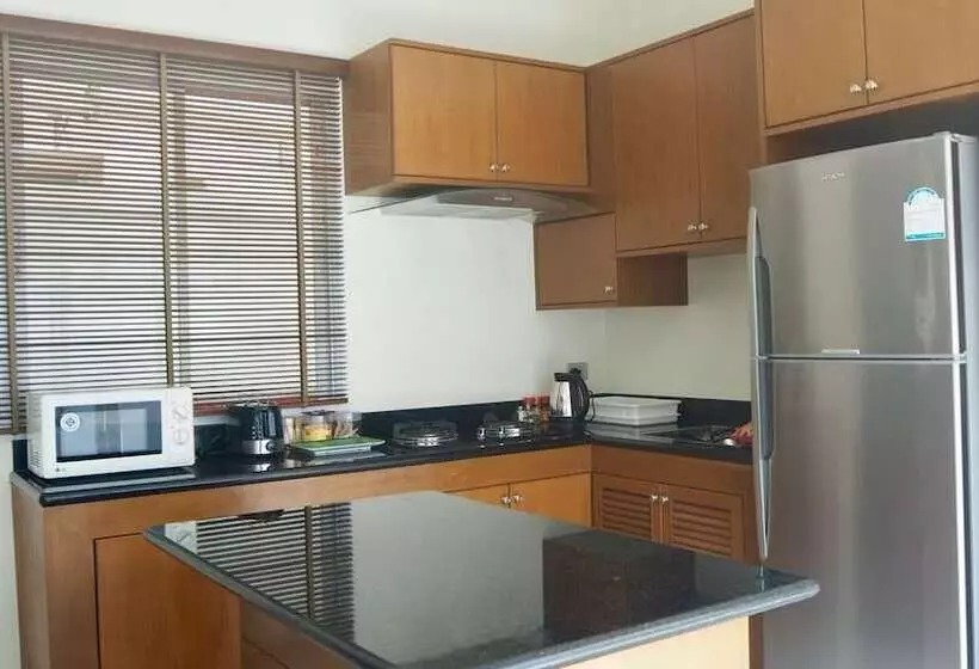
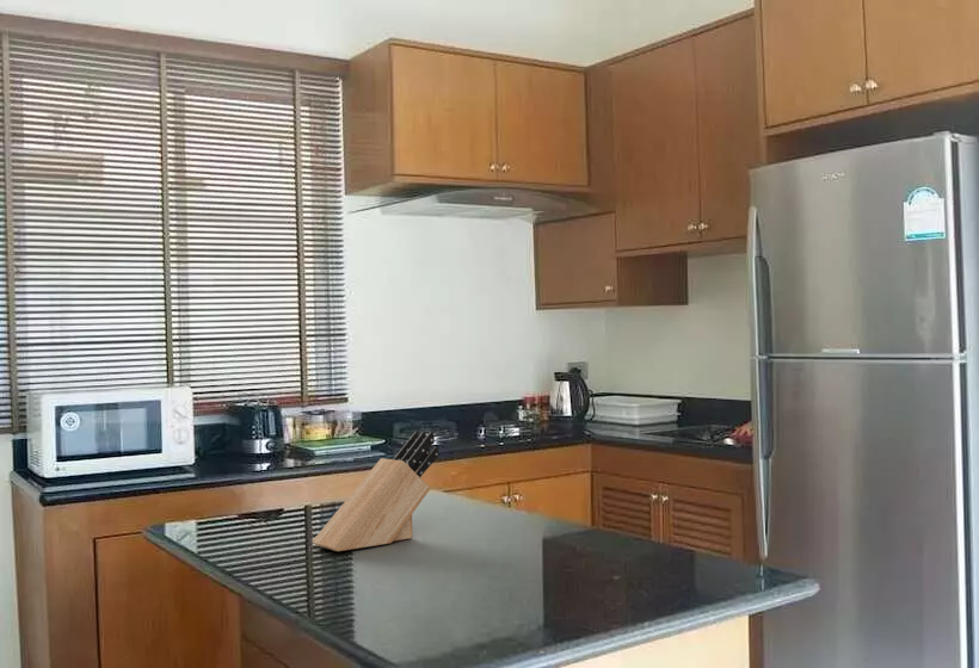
+ knife block (380, 487)
